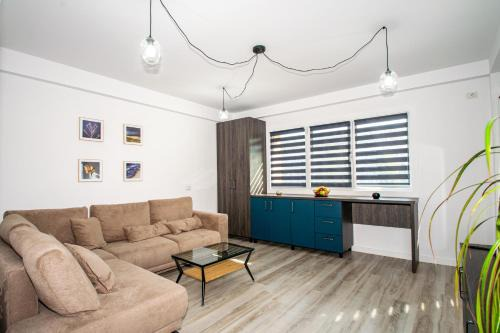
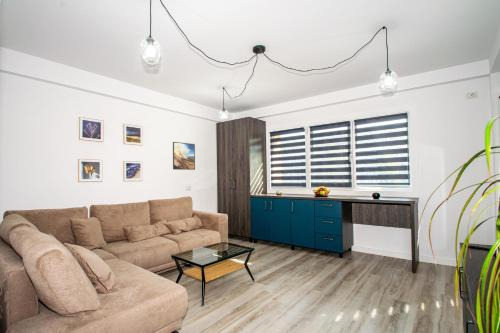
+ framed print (184, 156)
